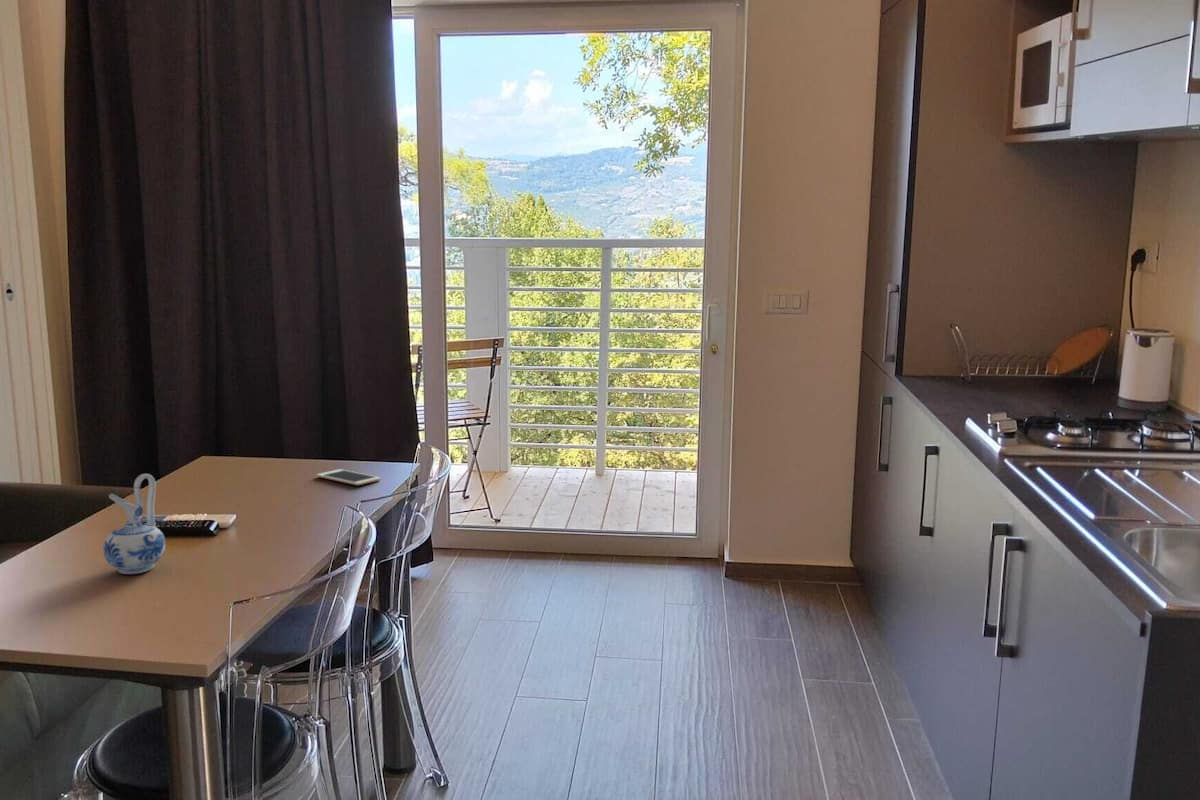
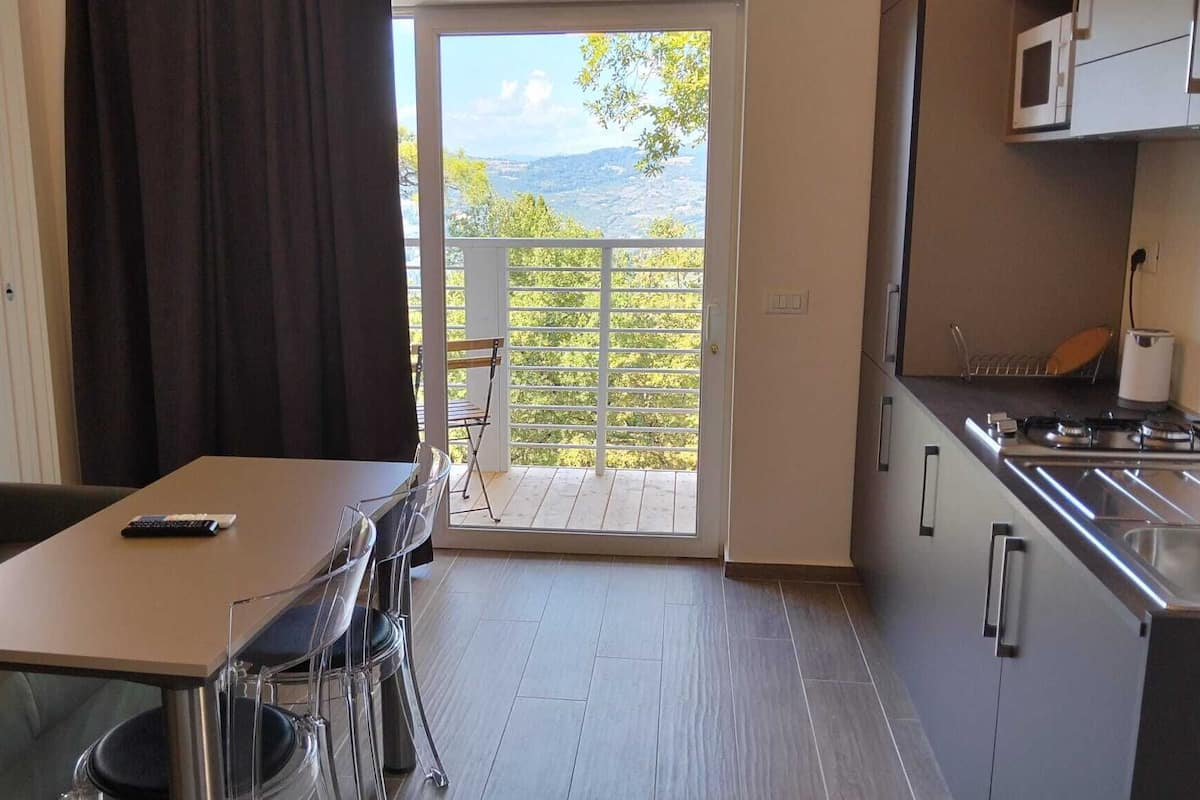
- ceramic pitcher (133, 523)
- cell phone (348, 477)
